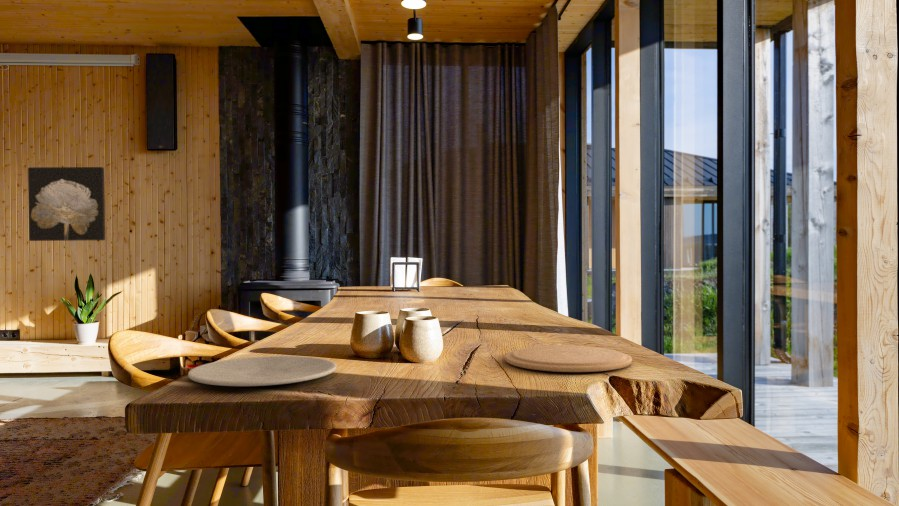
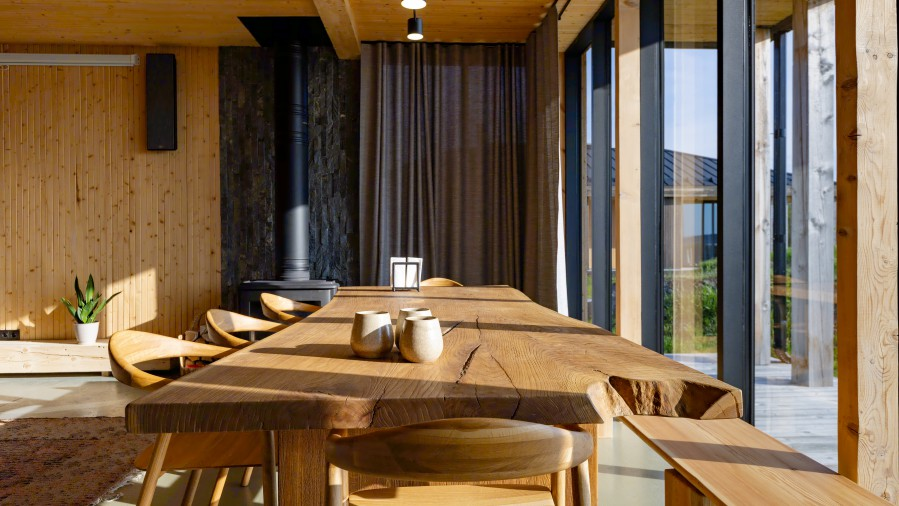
- wall art (66, 204)
- plate (567, 357)
- plate (264, 371)
